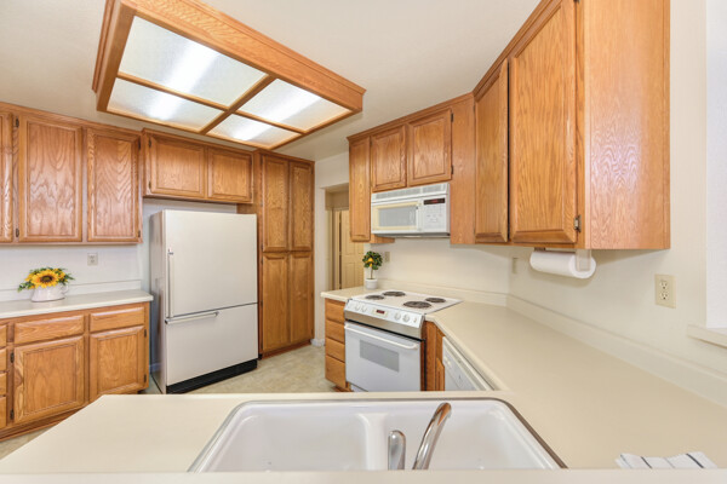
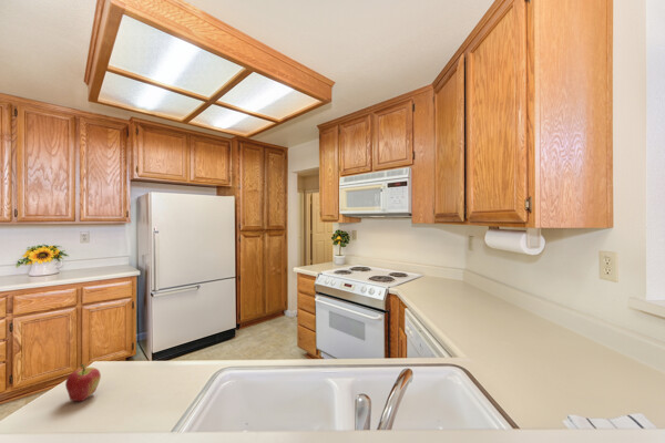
+ fruit (83, 378)
